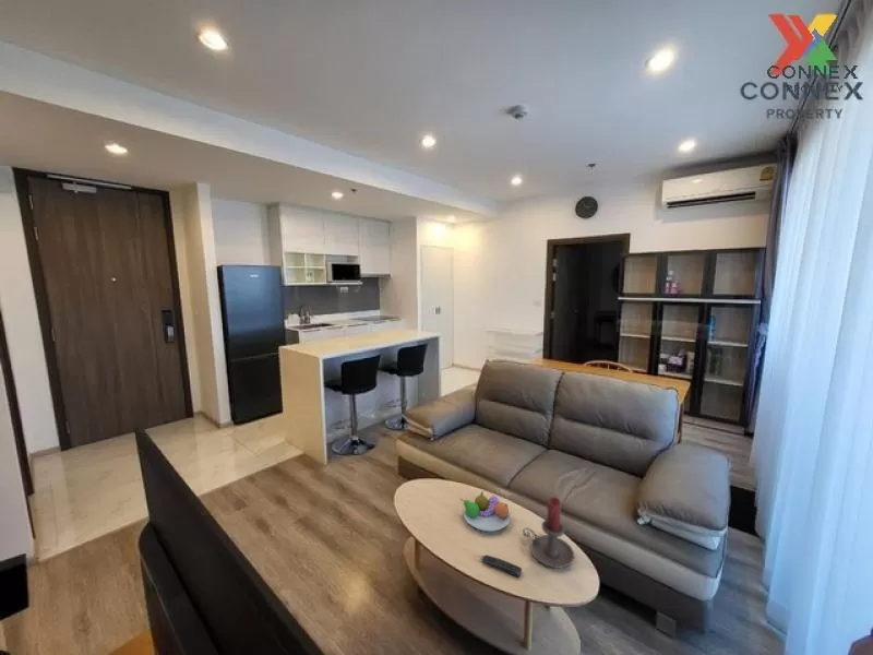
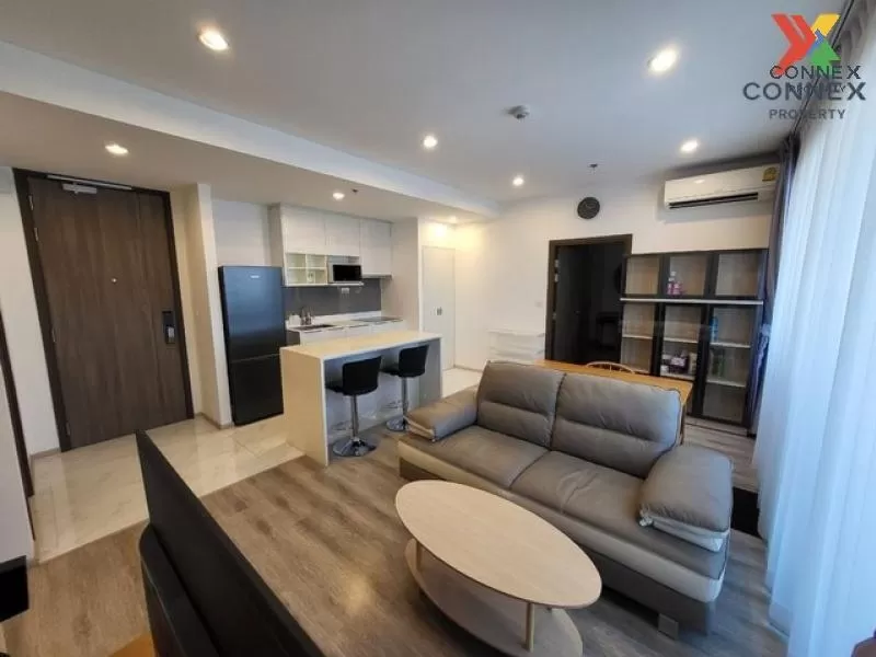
- remote control (500, 564)
- fruit bowl (485, 509)
- candle holder (547, 524)
